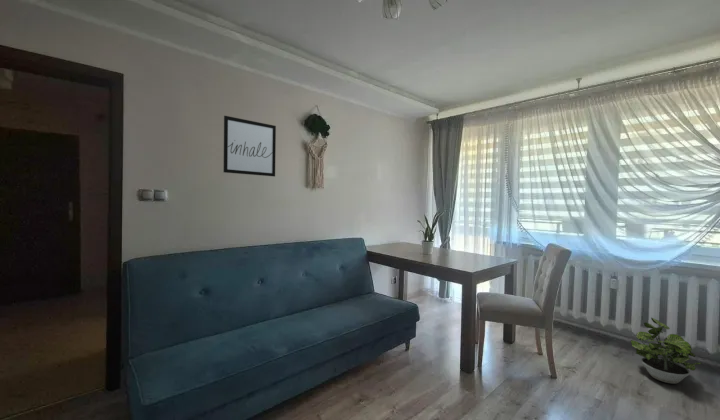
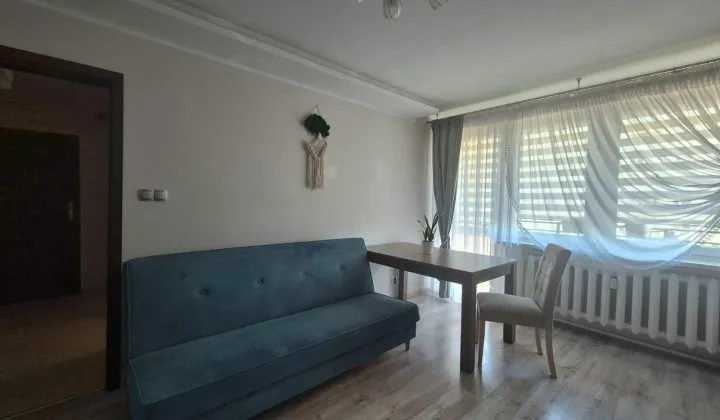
- potted plant (664, 351)
- wall art (251, 147)
